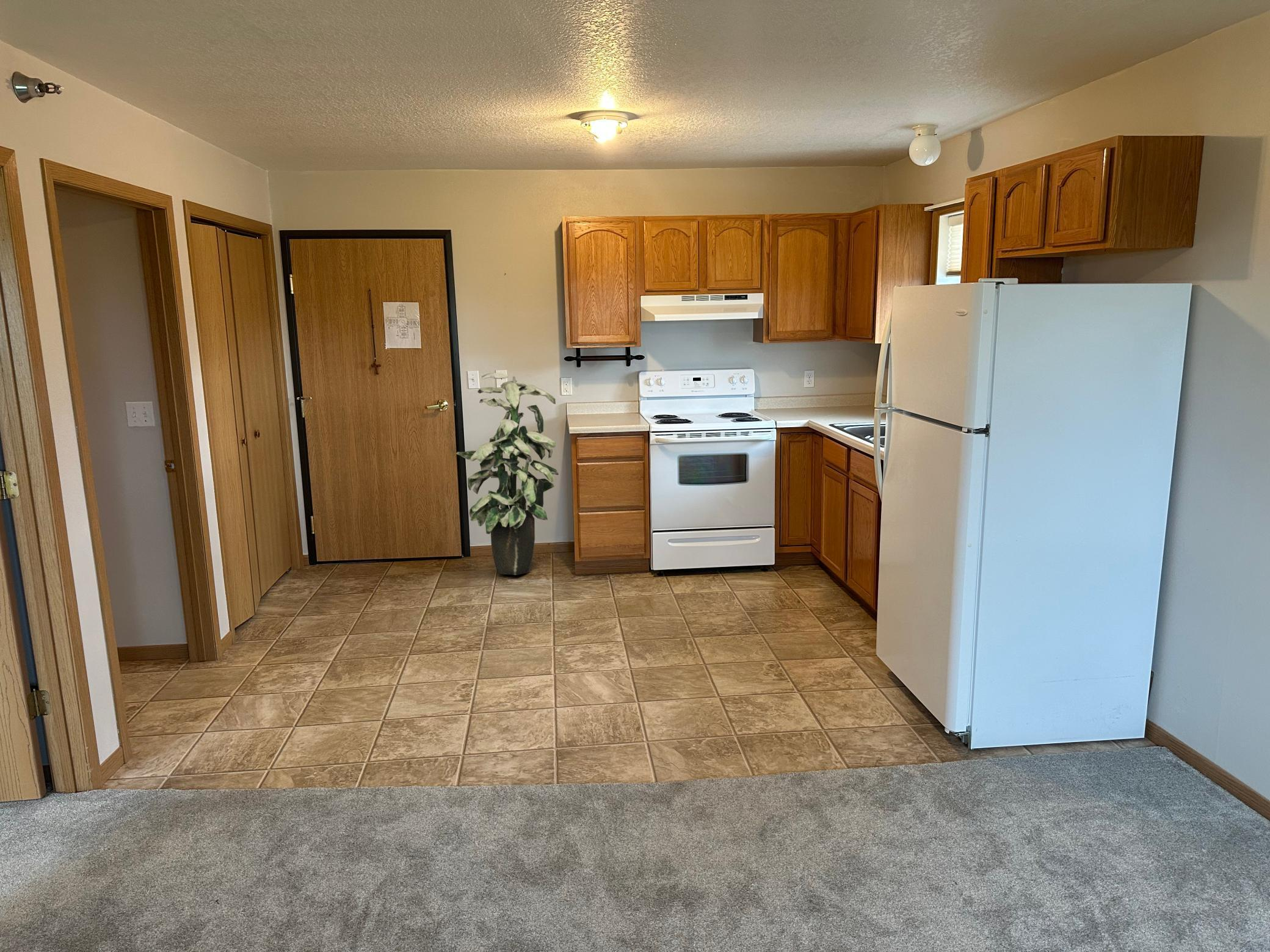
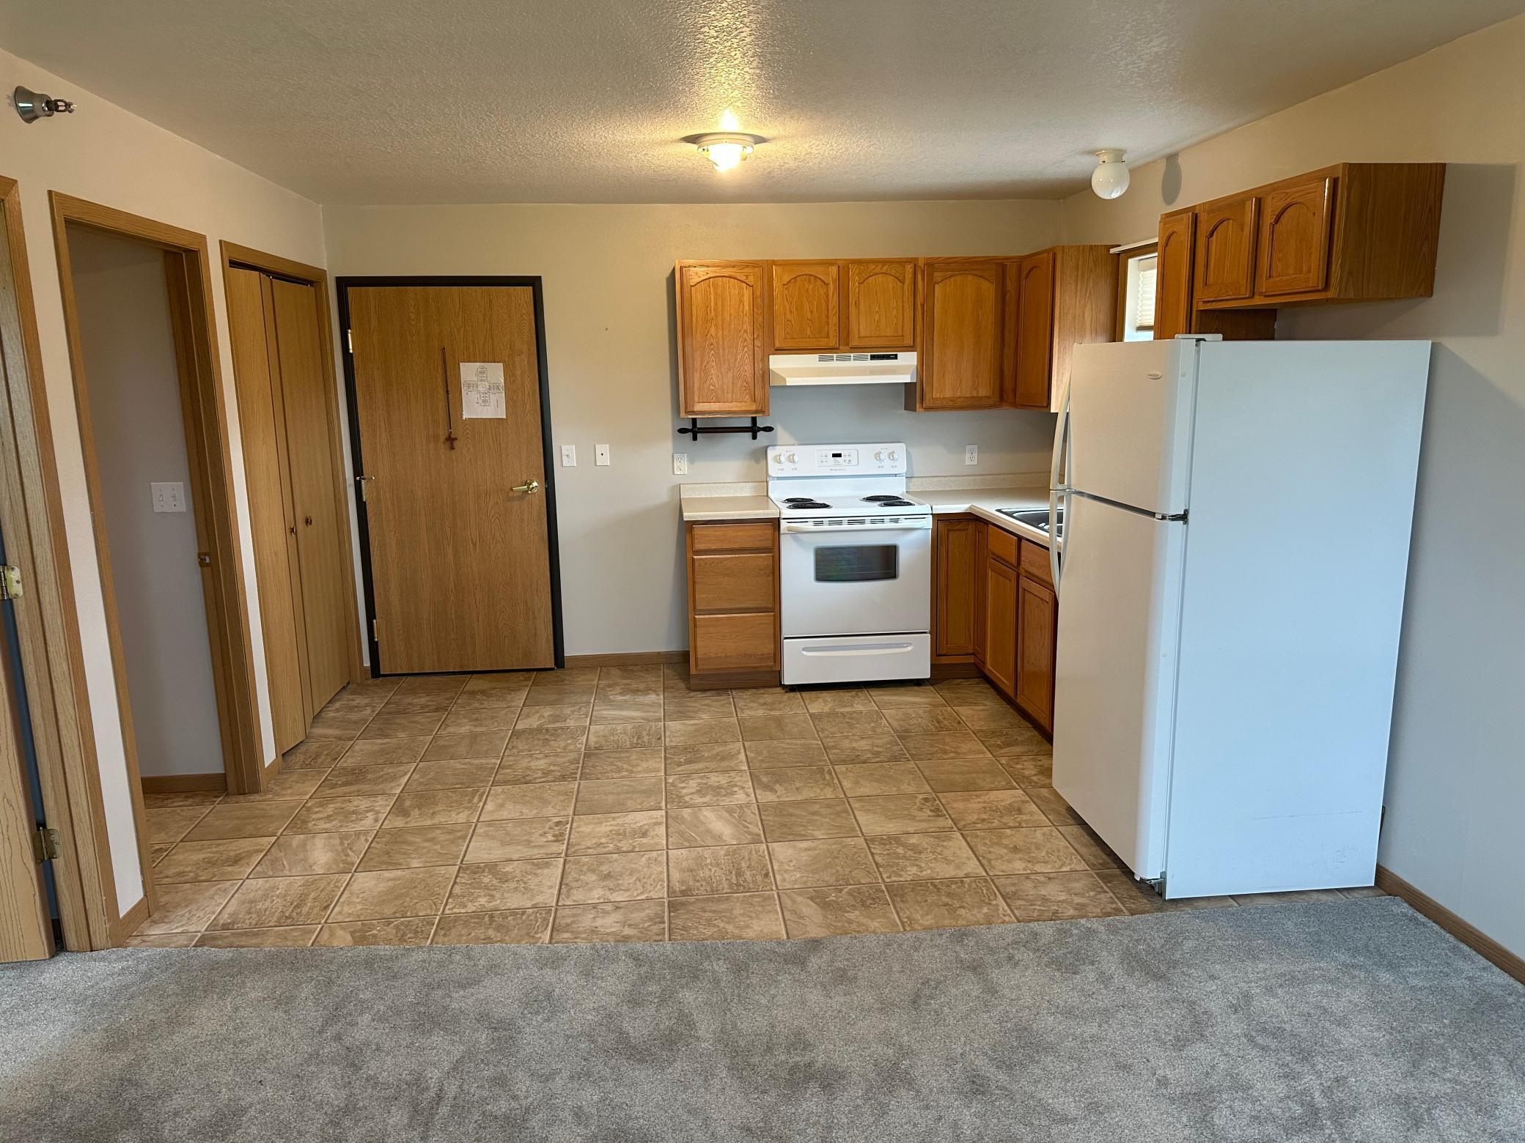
- indoor plant (509, 474)
